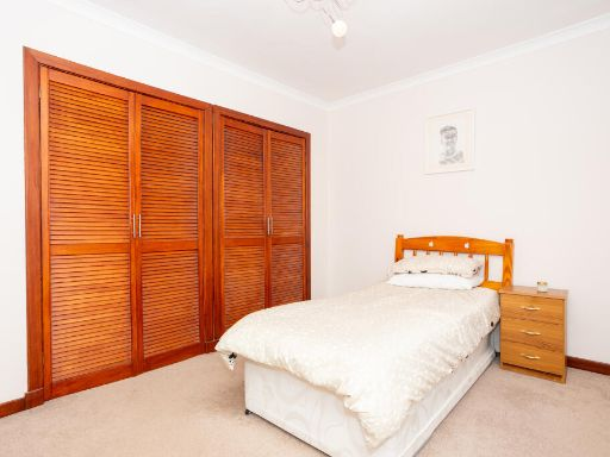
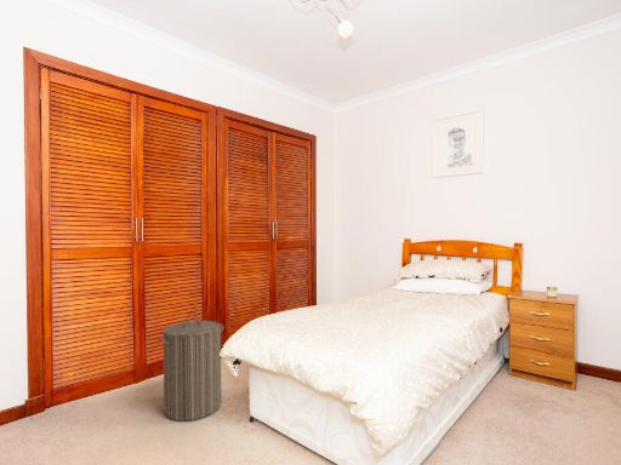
+ laundry hamper (193, 360)
